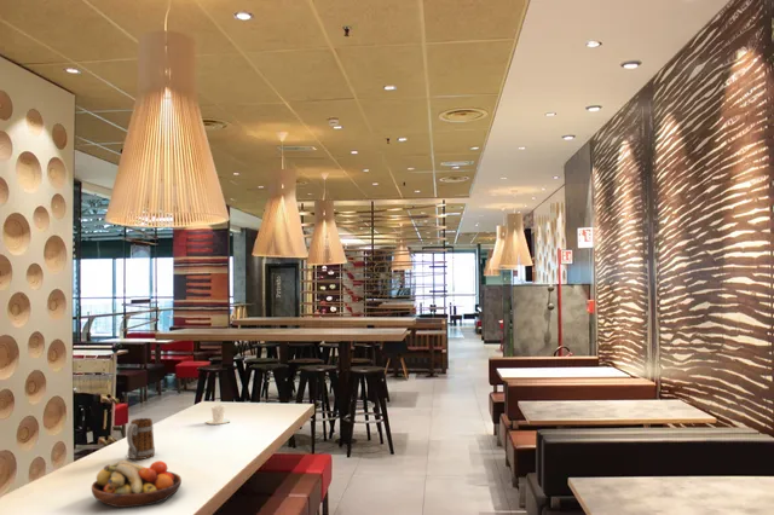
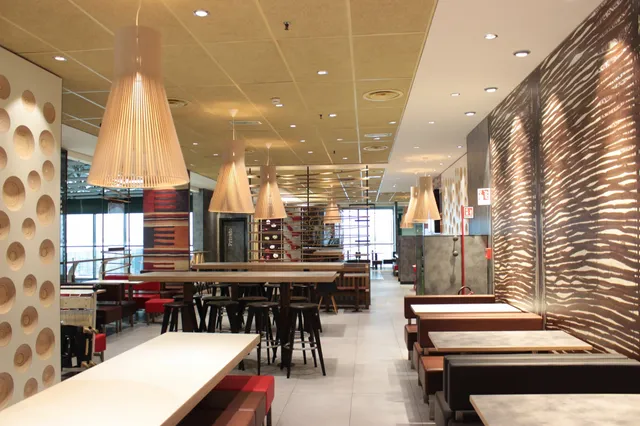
- cup (218, 413)
- fruit bowl (137, 478)
- mug (138, 439)
